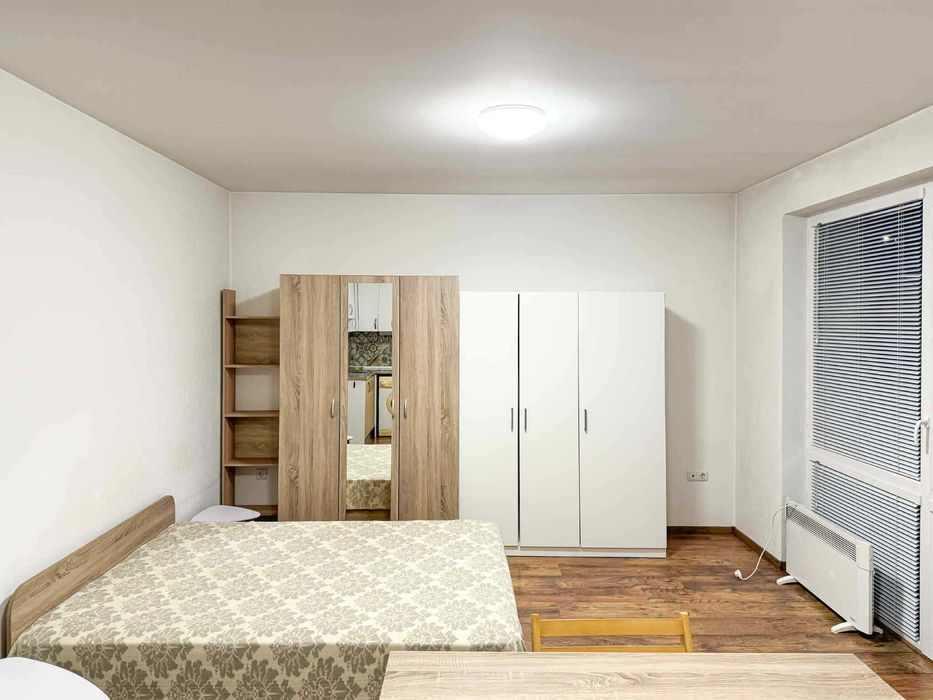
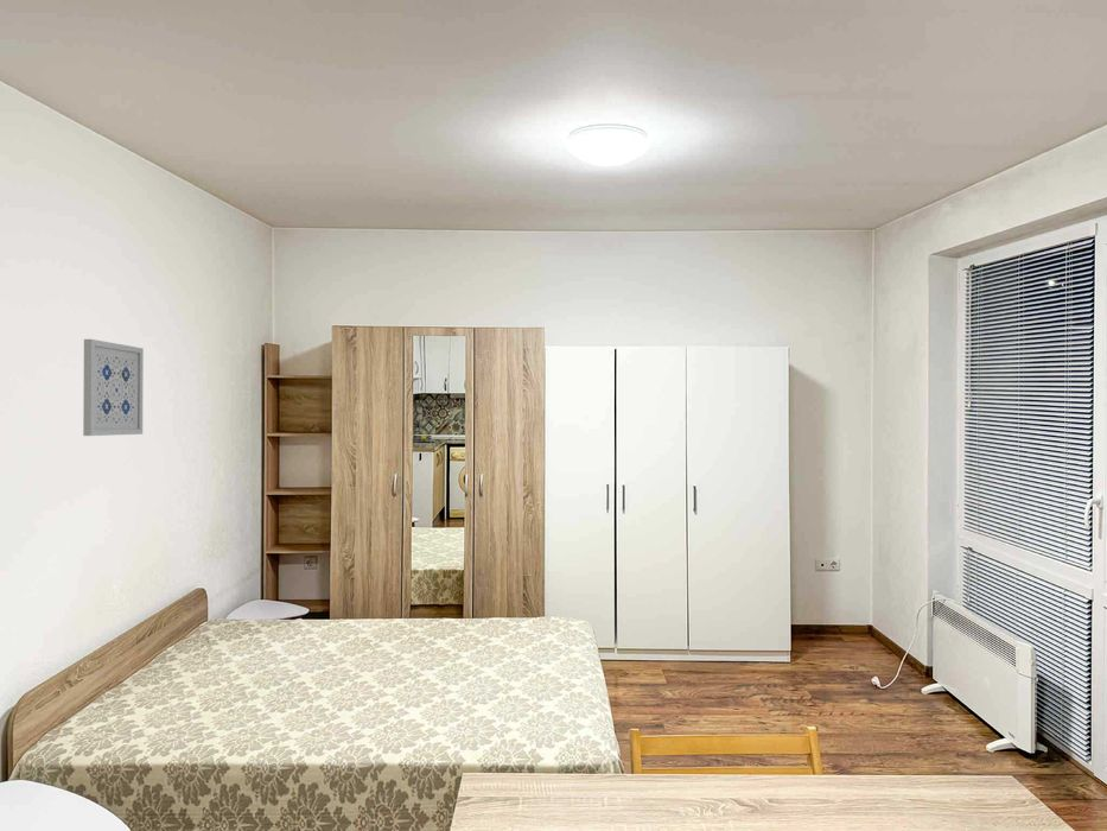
+ wall art (115, 389)
